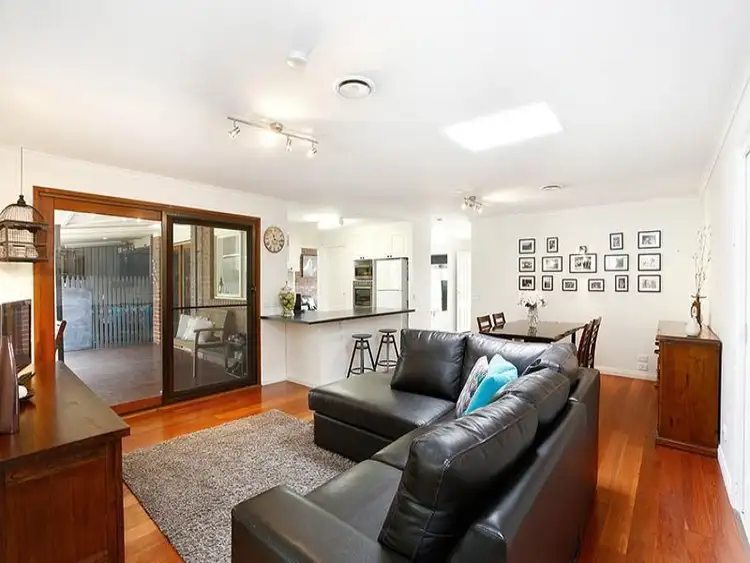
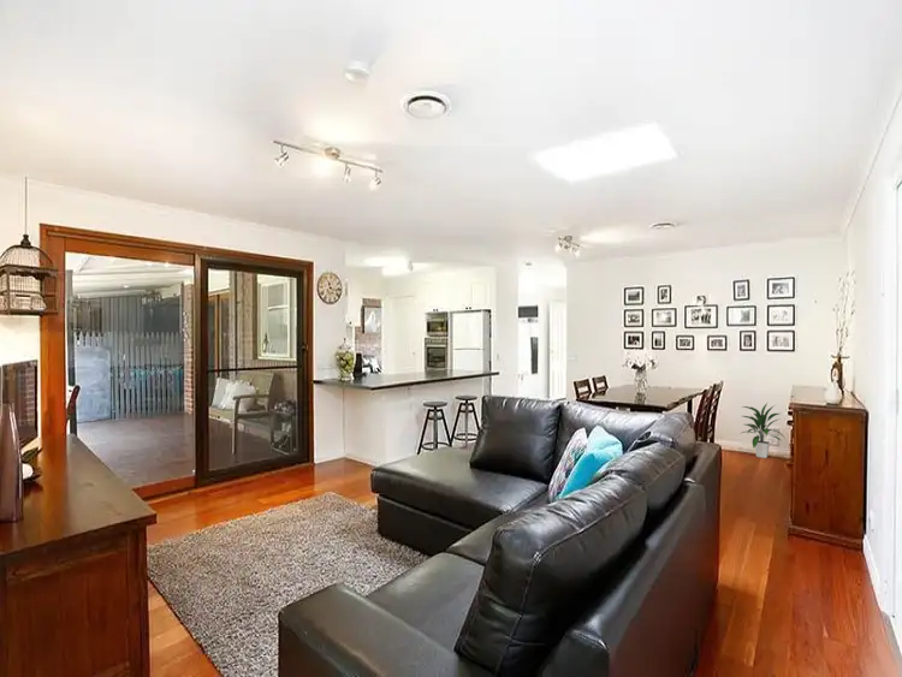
+ indoor plant (759, 428)
